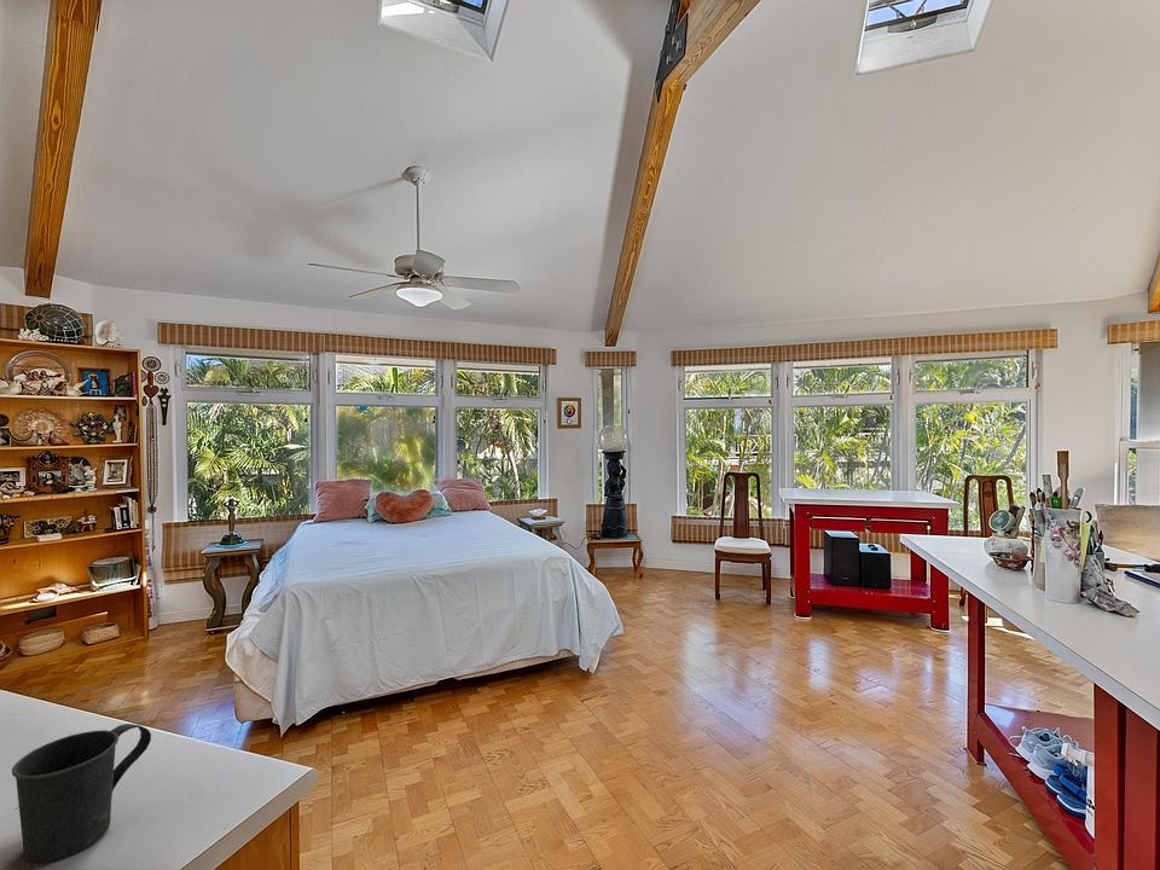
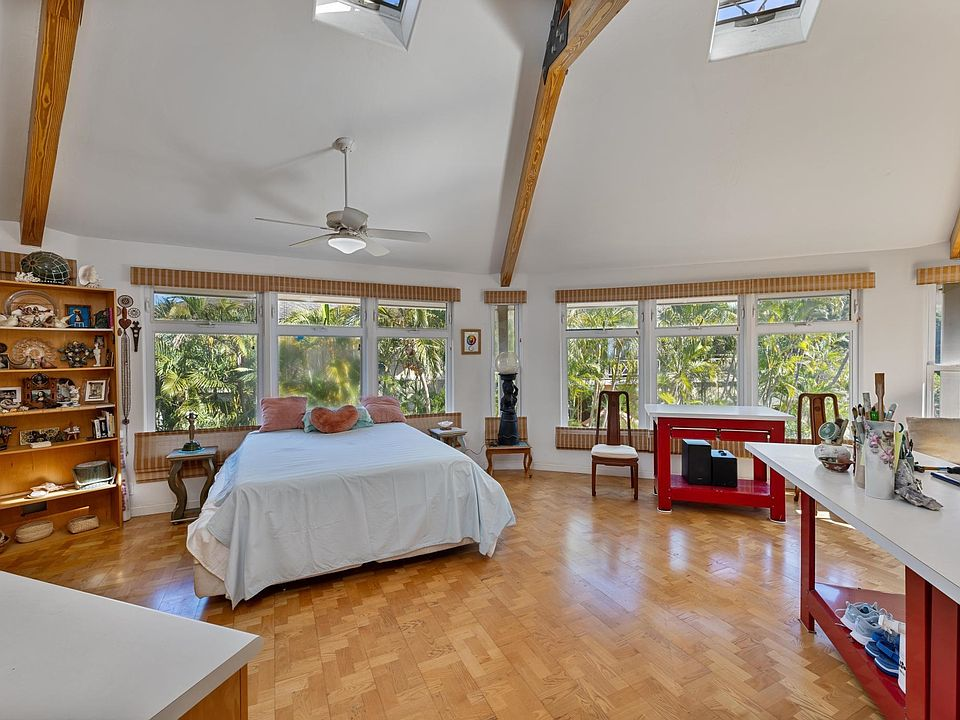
- mug (88, 784)
